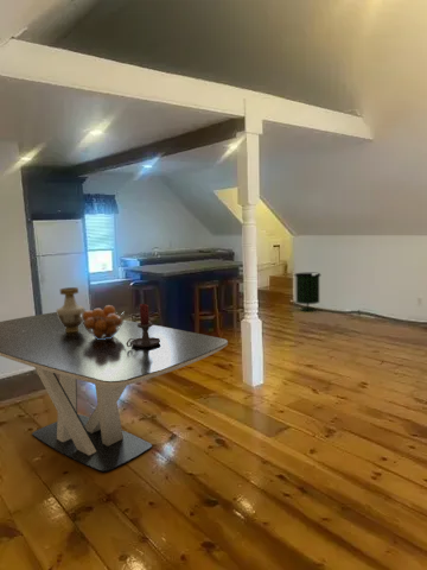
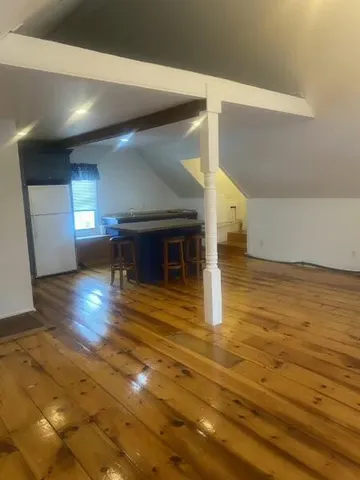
- dining table (76, 387)
- trash can (307, 291)
- fruit basket (103, 321)
- vase (70, 309)
- candle holder (141, 324)
